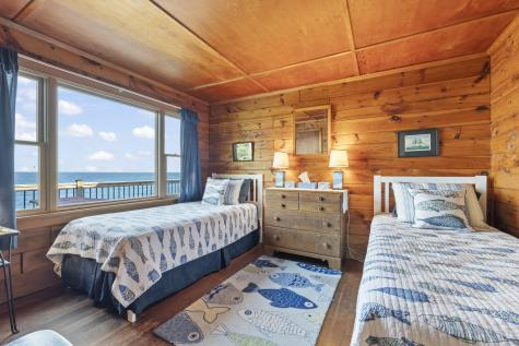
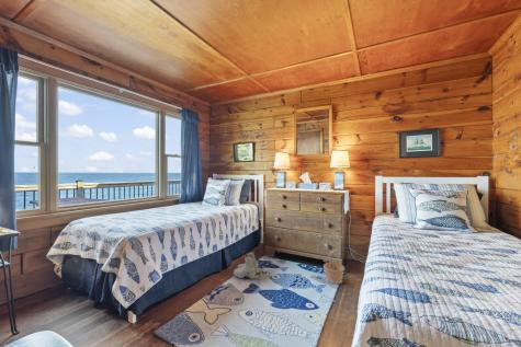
+ boots (246, 264)
+ basket (333, 265)
